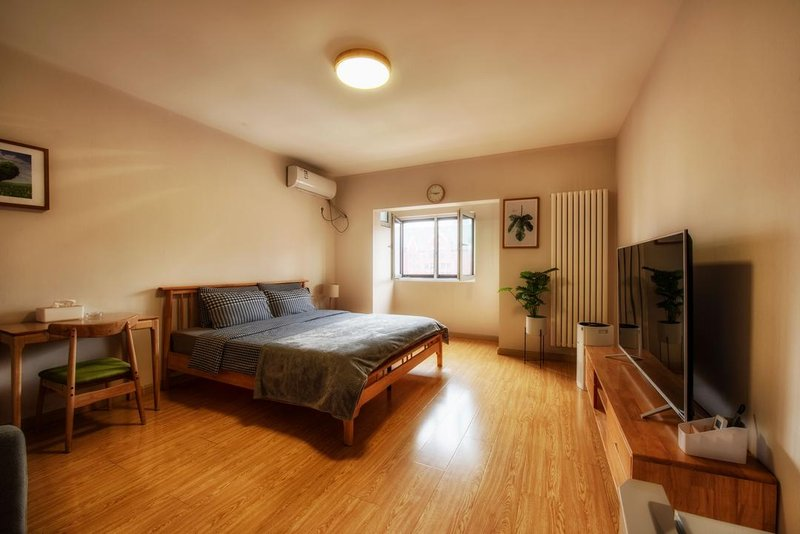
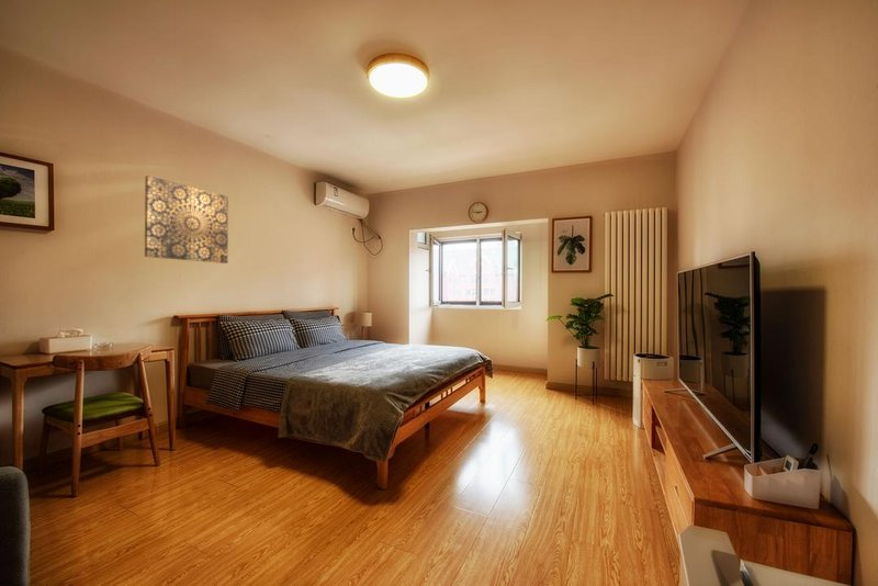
+ wall art (190, 223)
